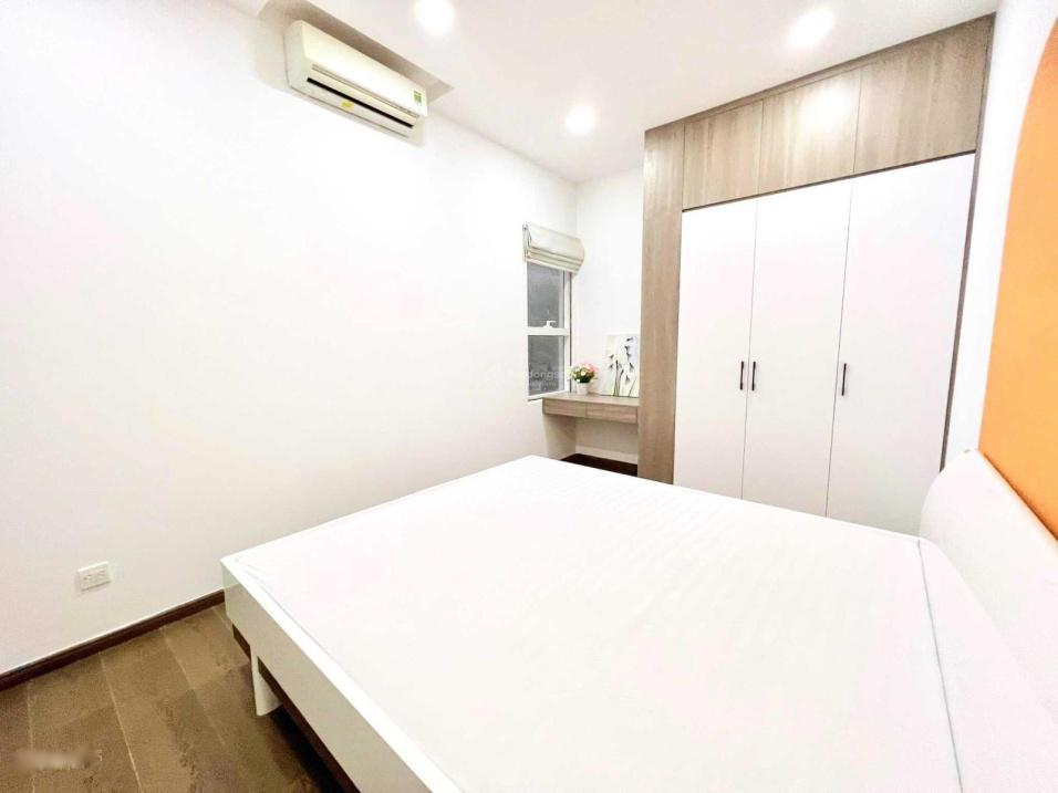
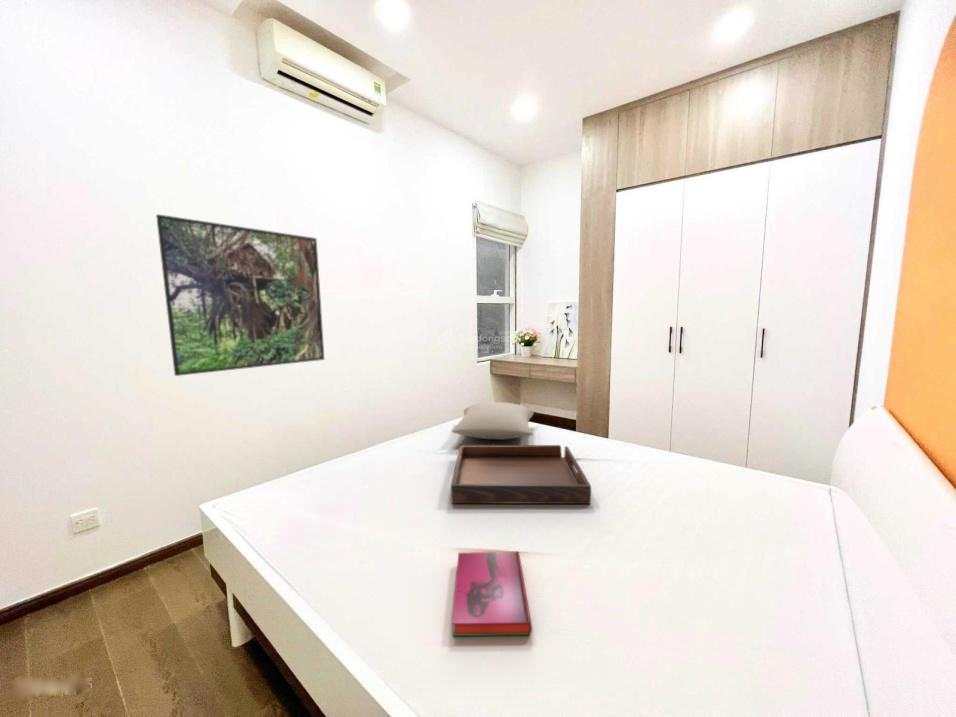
+ pillow (495, 420)
+ serving tray (516, 470)
+ hardback book (490, 588)
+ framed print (253, 298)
